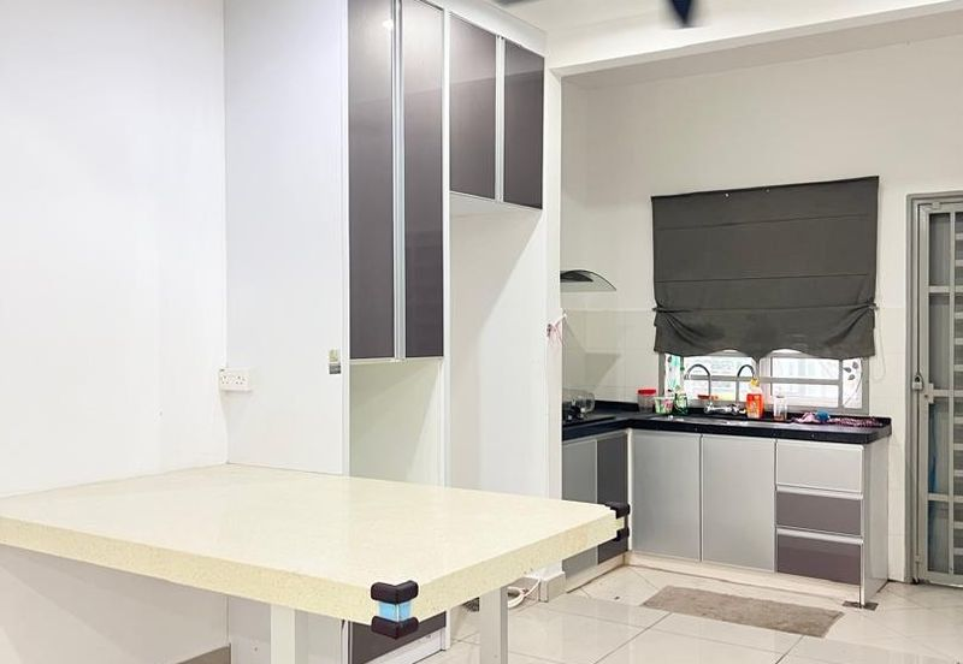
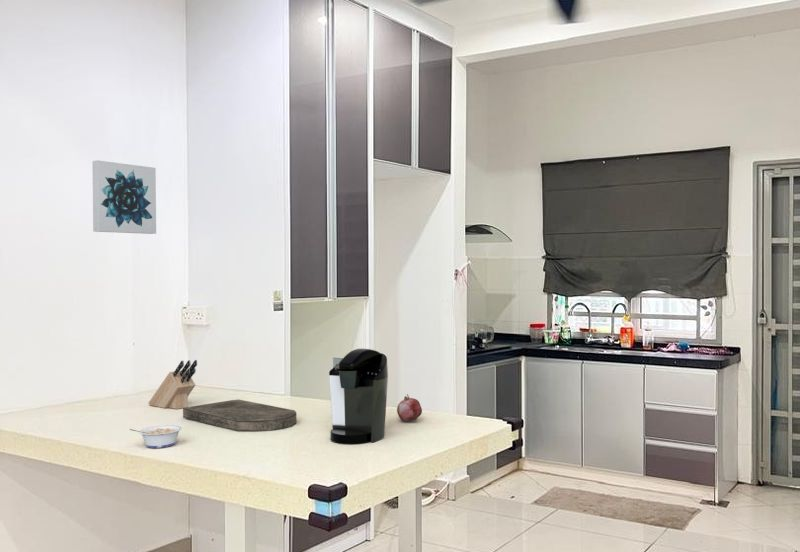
+ wall art (125, 198)
+ legume (159, 435)
+ cutting board (245, 415)
+ knife block (174, 382)
+ coffee maker (347, 391)
+ fruit (409, 407)
